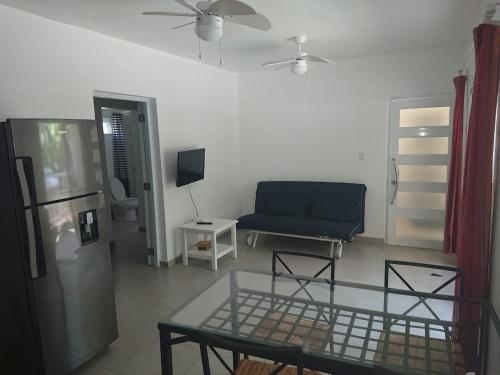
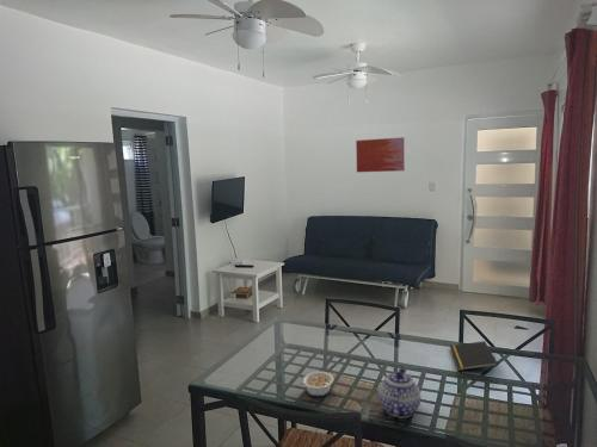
+ legume (318, 384)
+ teapot (399, 391)
+ wall art (380, 155)
+ notepad (472, 354)
